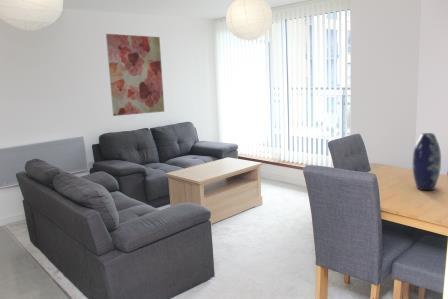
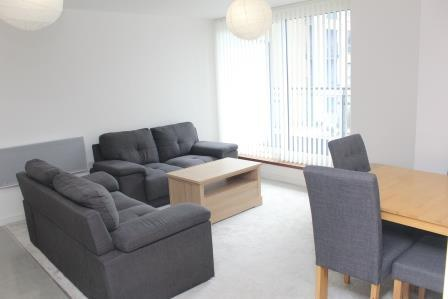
- vase (426, 161)
- wall art (137, 75)
